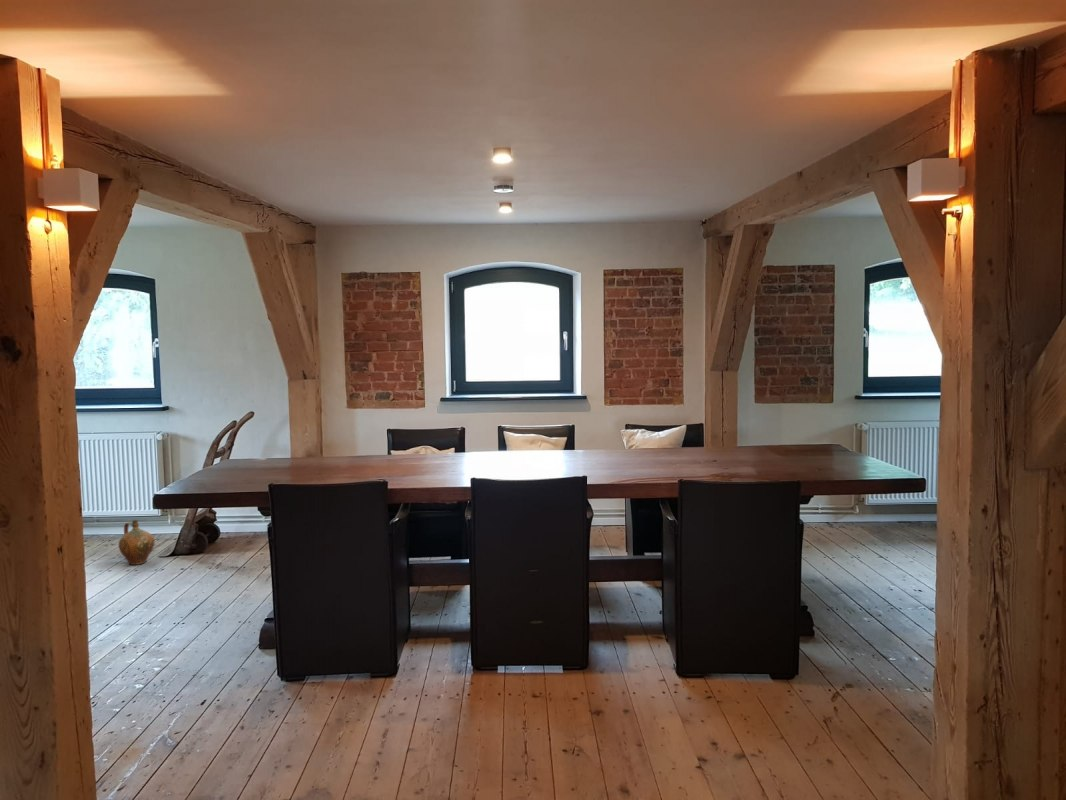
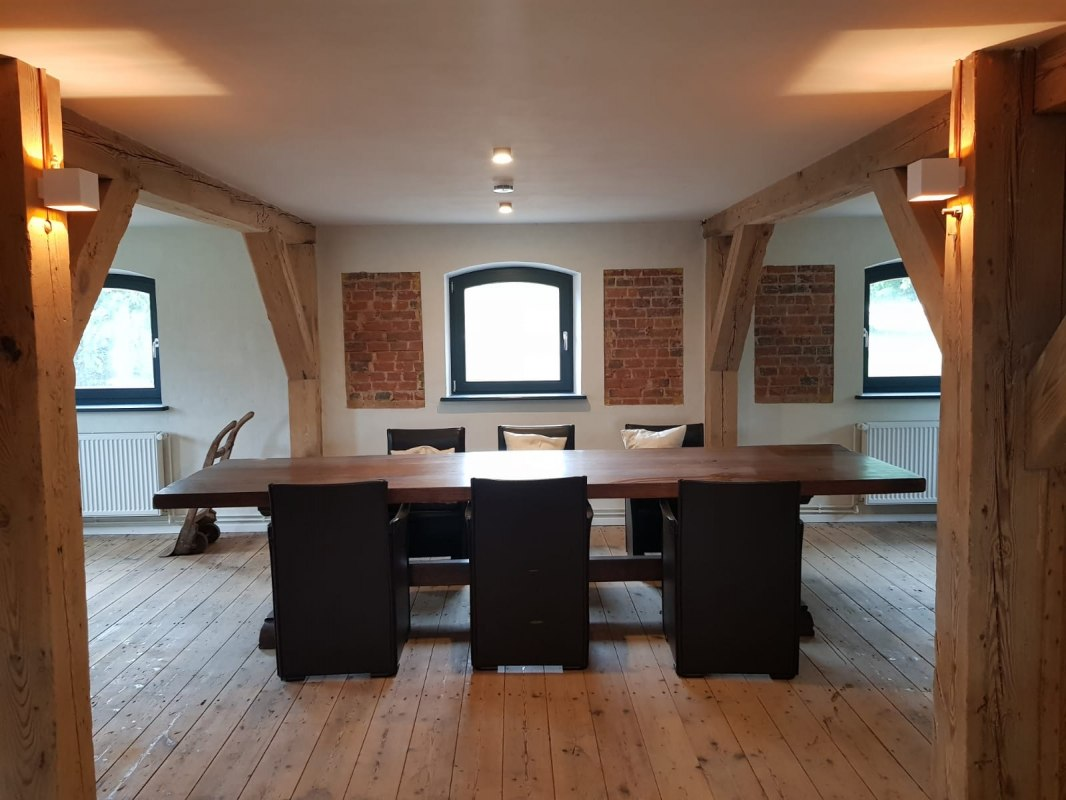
- ceramic jug (136, 541)
